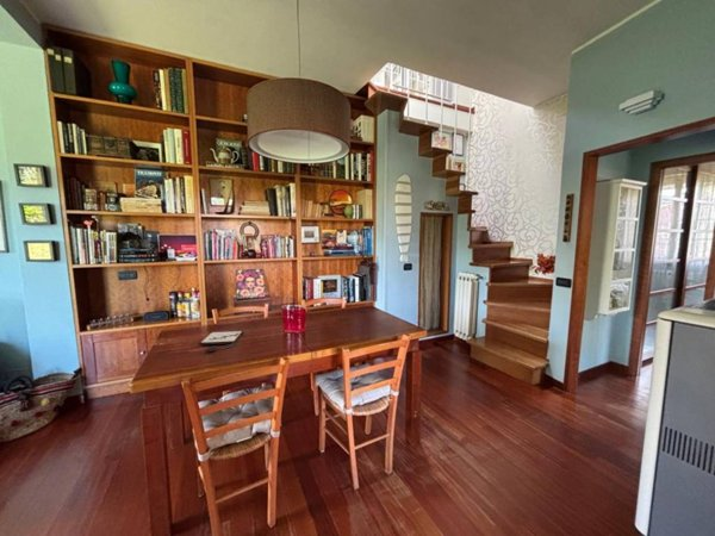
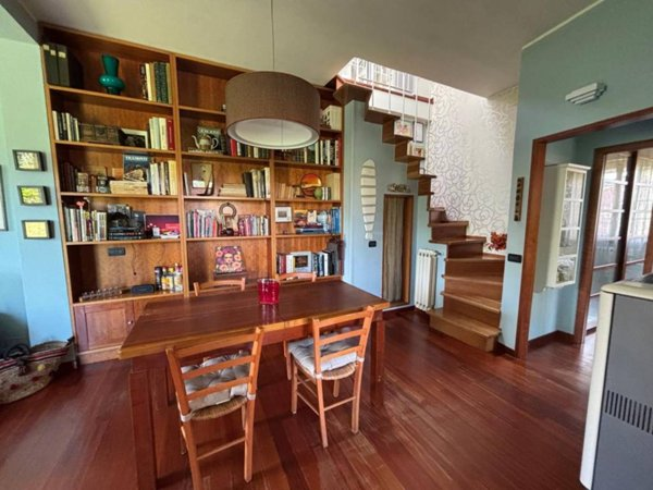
- board game (220, 338)
